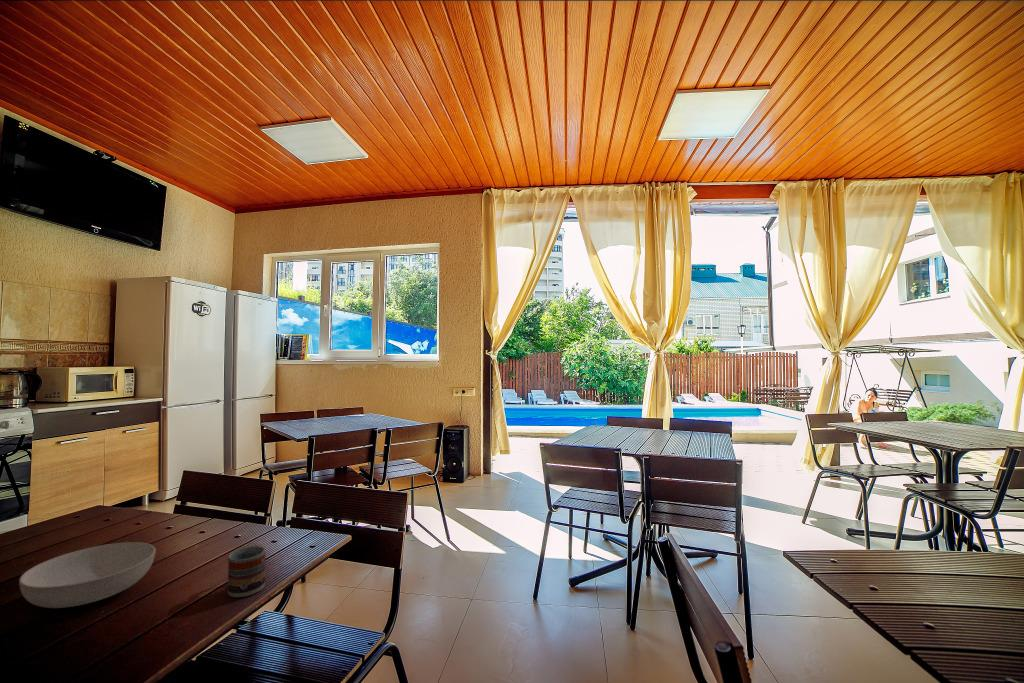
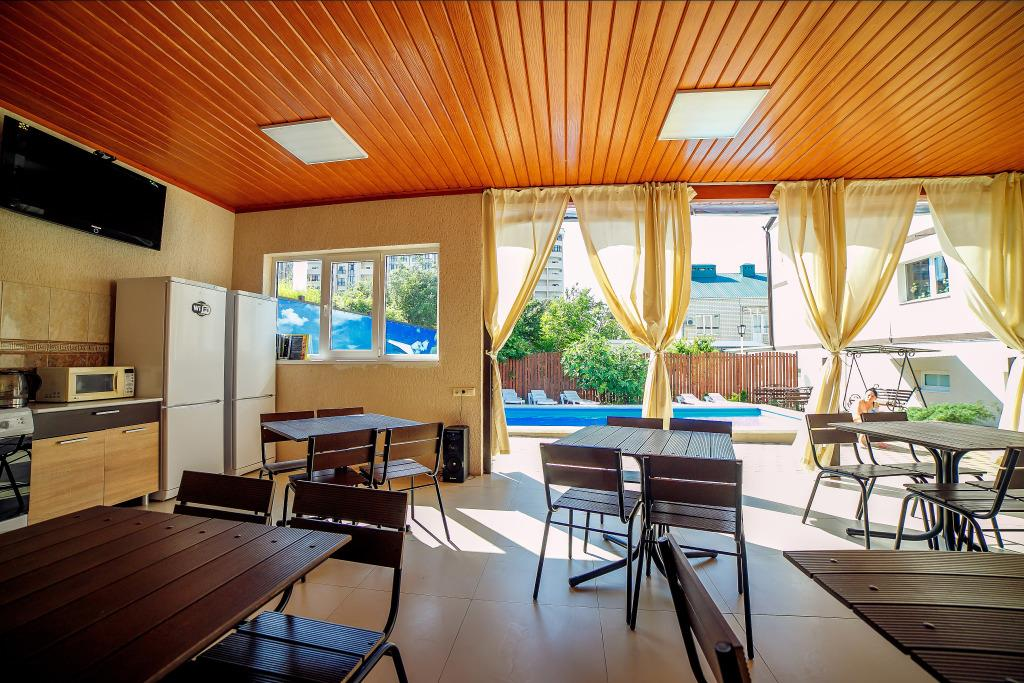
- cup (244, 568)
- serving bowl (92, 578)
